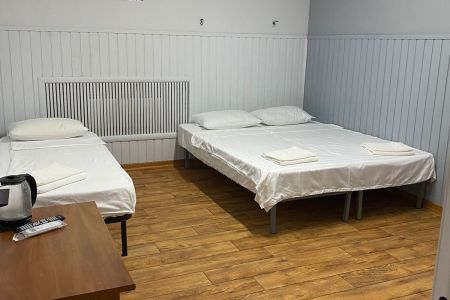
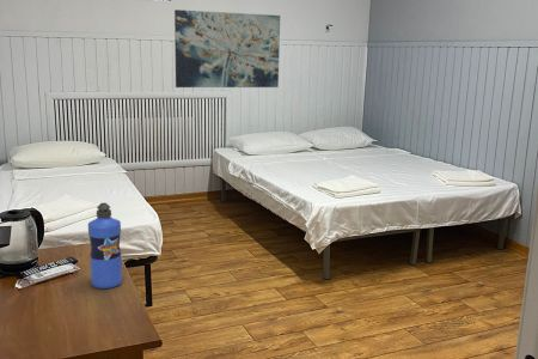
+ wall art (228, 50)
+ water bottle (105, 243)
